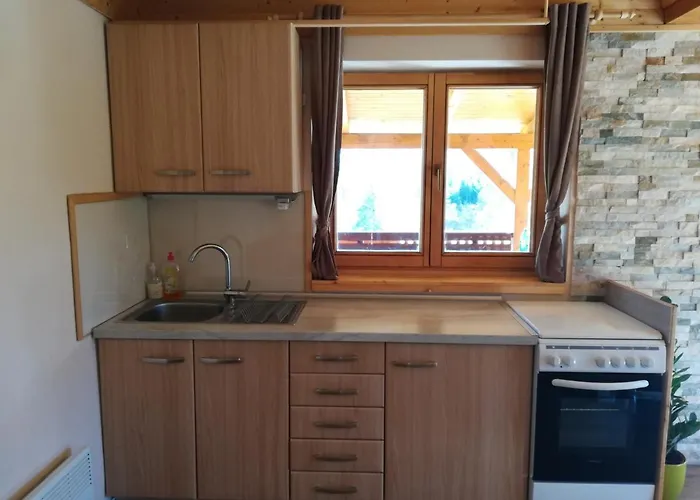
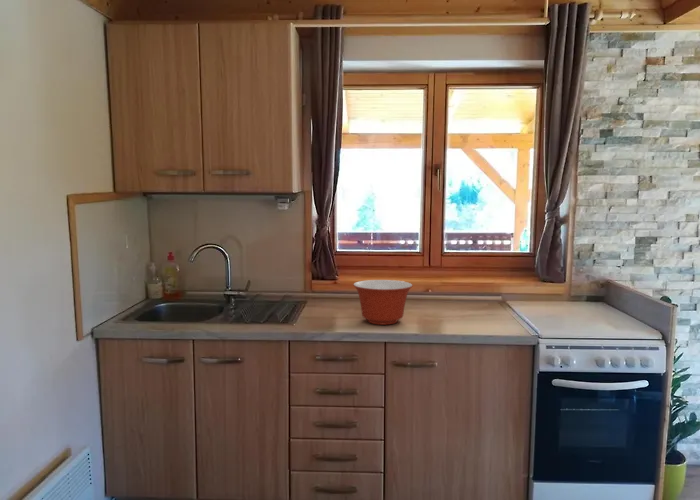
+ mixing bowl (382, 302)
